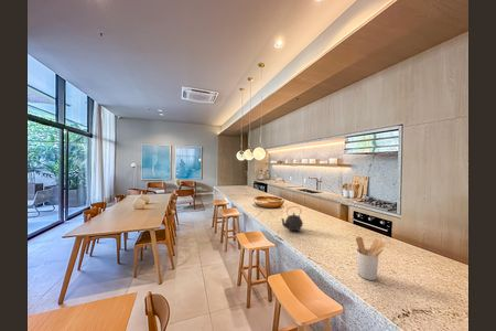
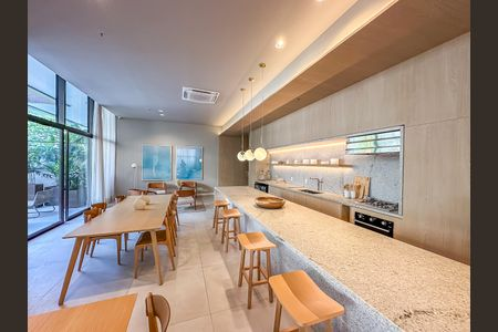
- utensil holder (370, 257)
- kettle (291, 217)
